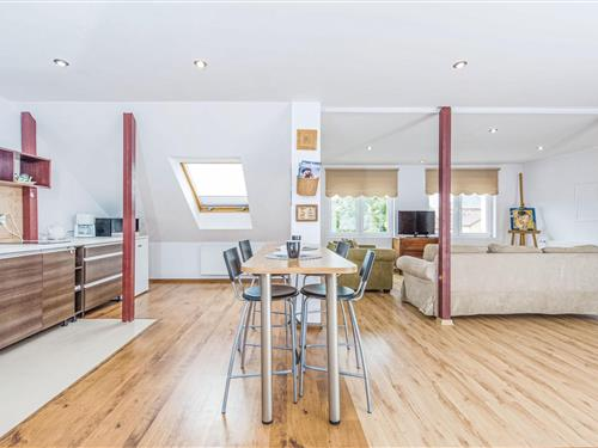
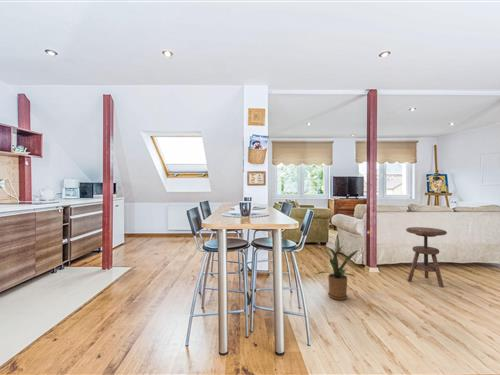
+ house plant (339, 271)
+ side table (425, 255)
